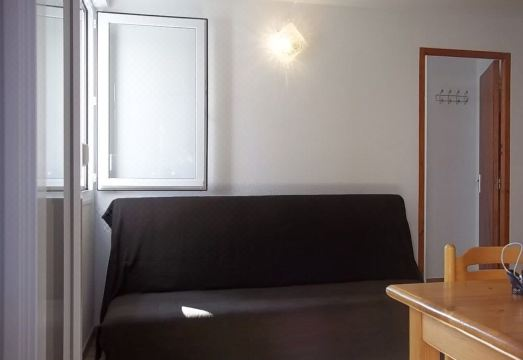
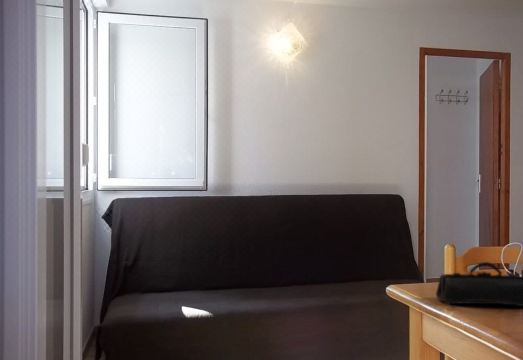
+ pencil case (483, 282)
